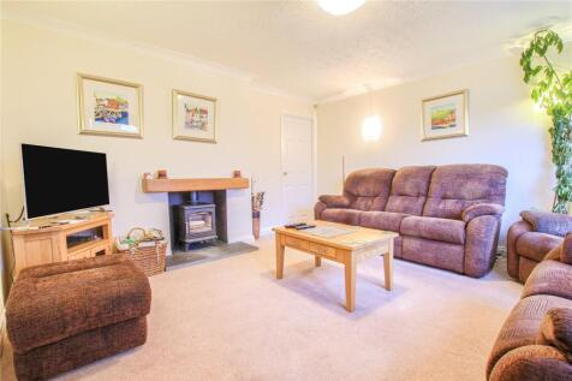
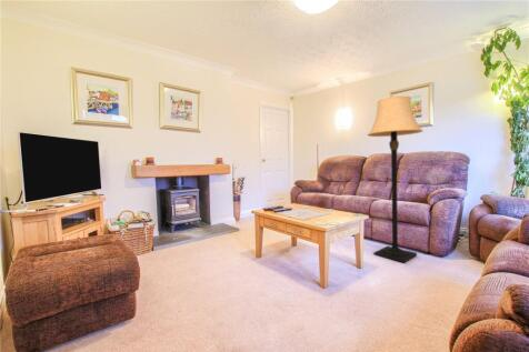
+ lamp (393, 178)
